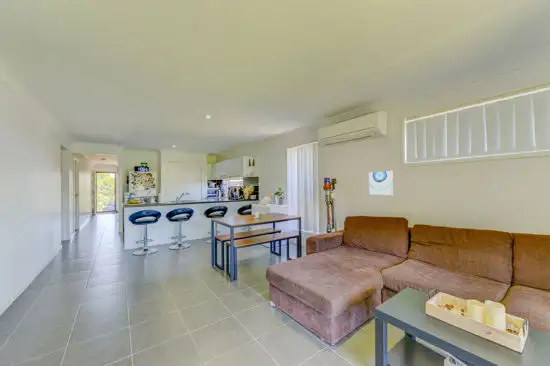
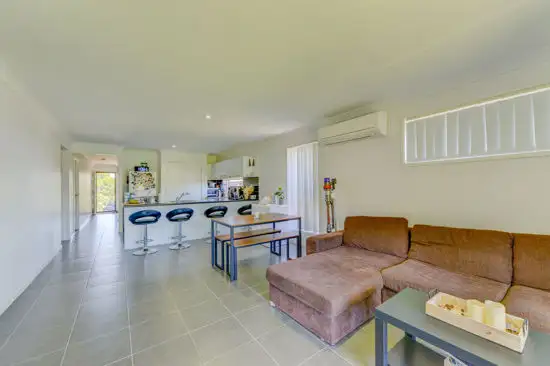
- wall art (380, 183)
